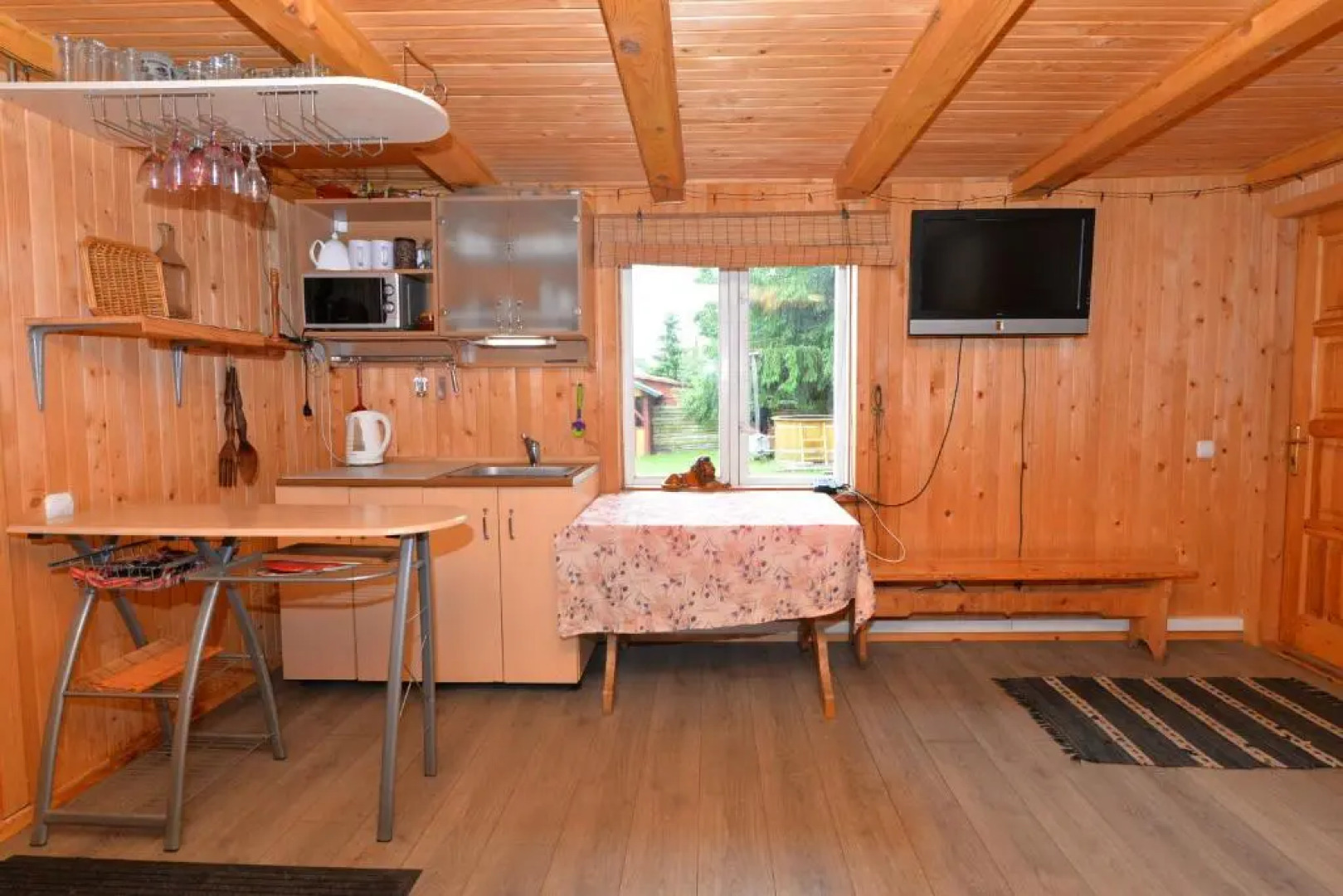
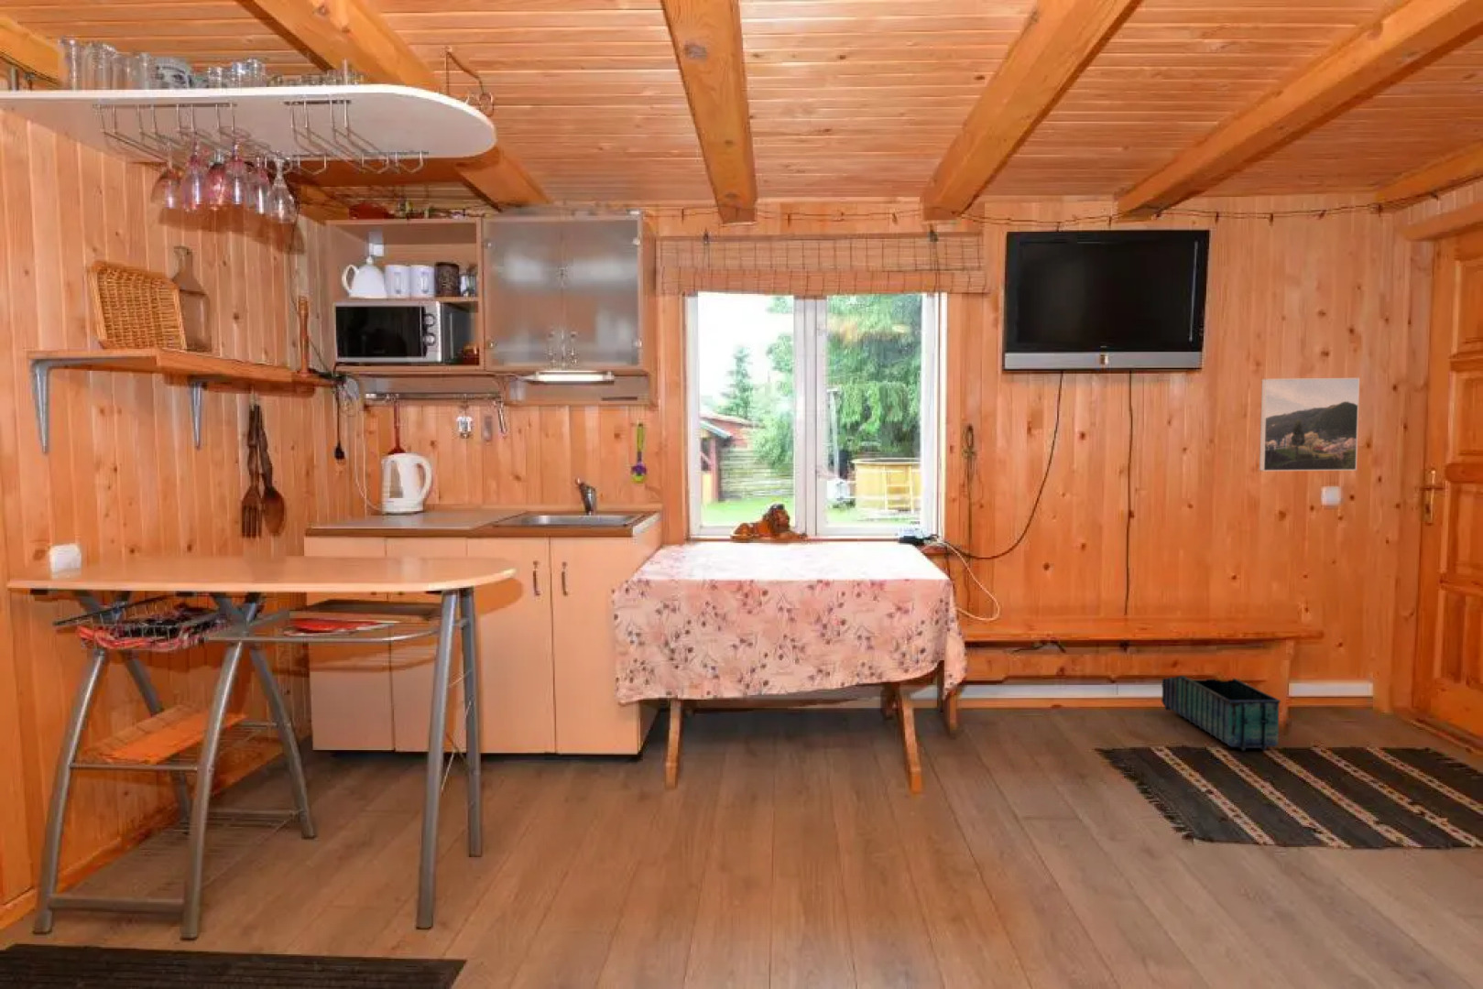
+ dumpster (1217, 705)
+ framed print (1309, 424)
